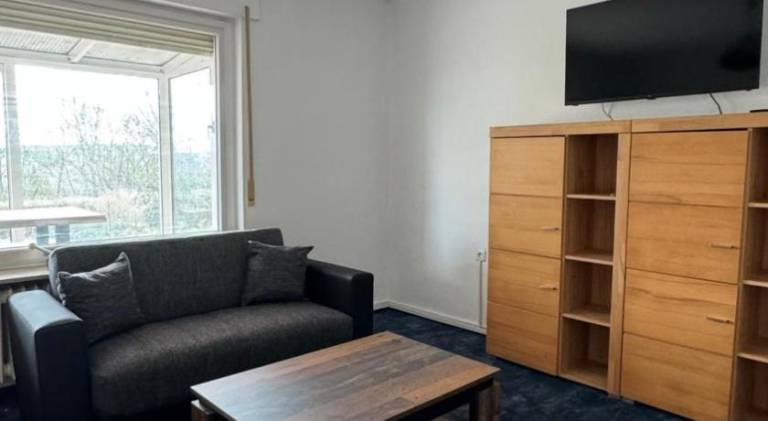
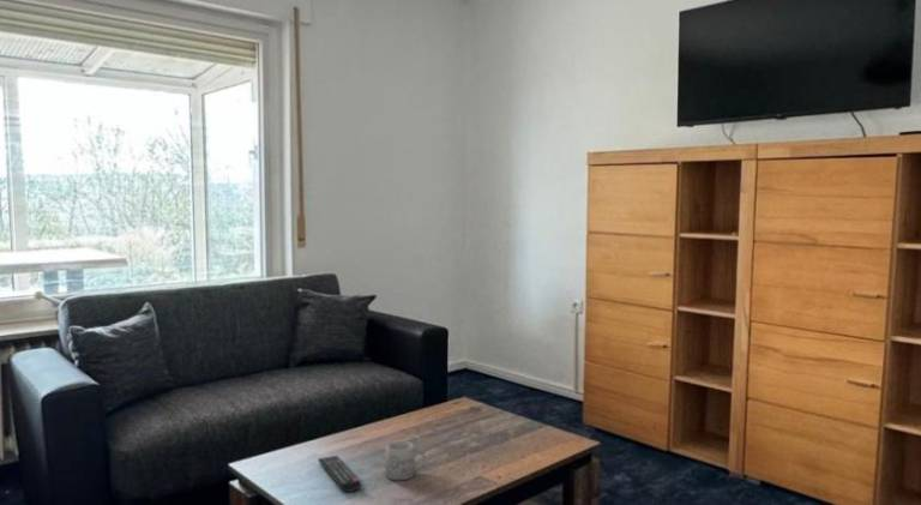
+ mug (405, 458)
+ remote control (338, 471)
